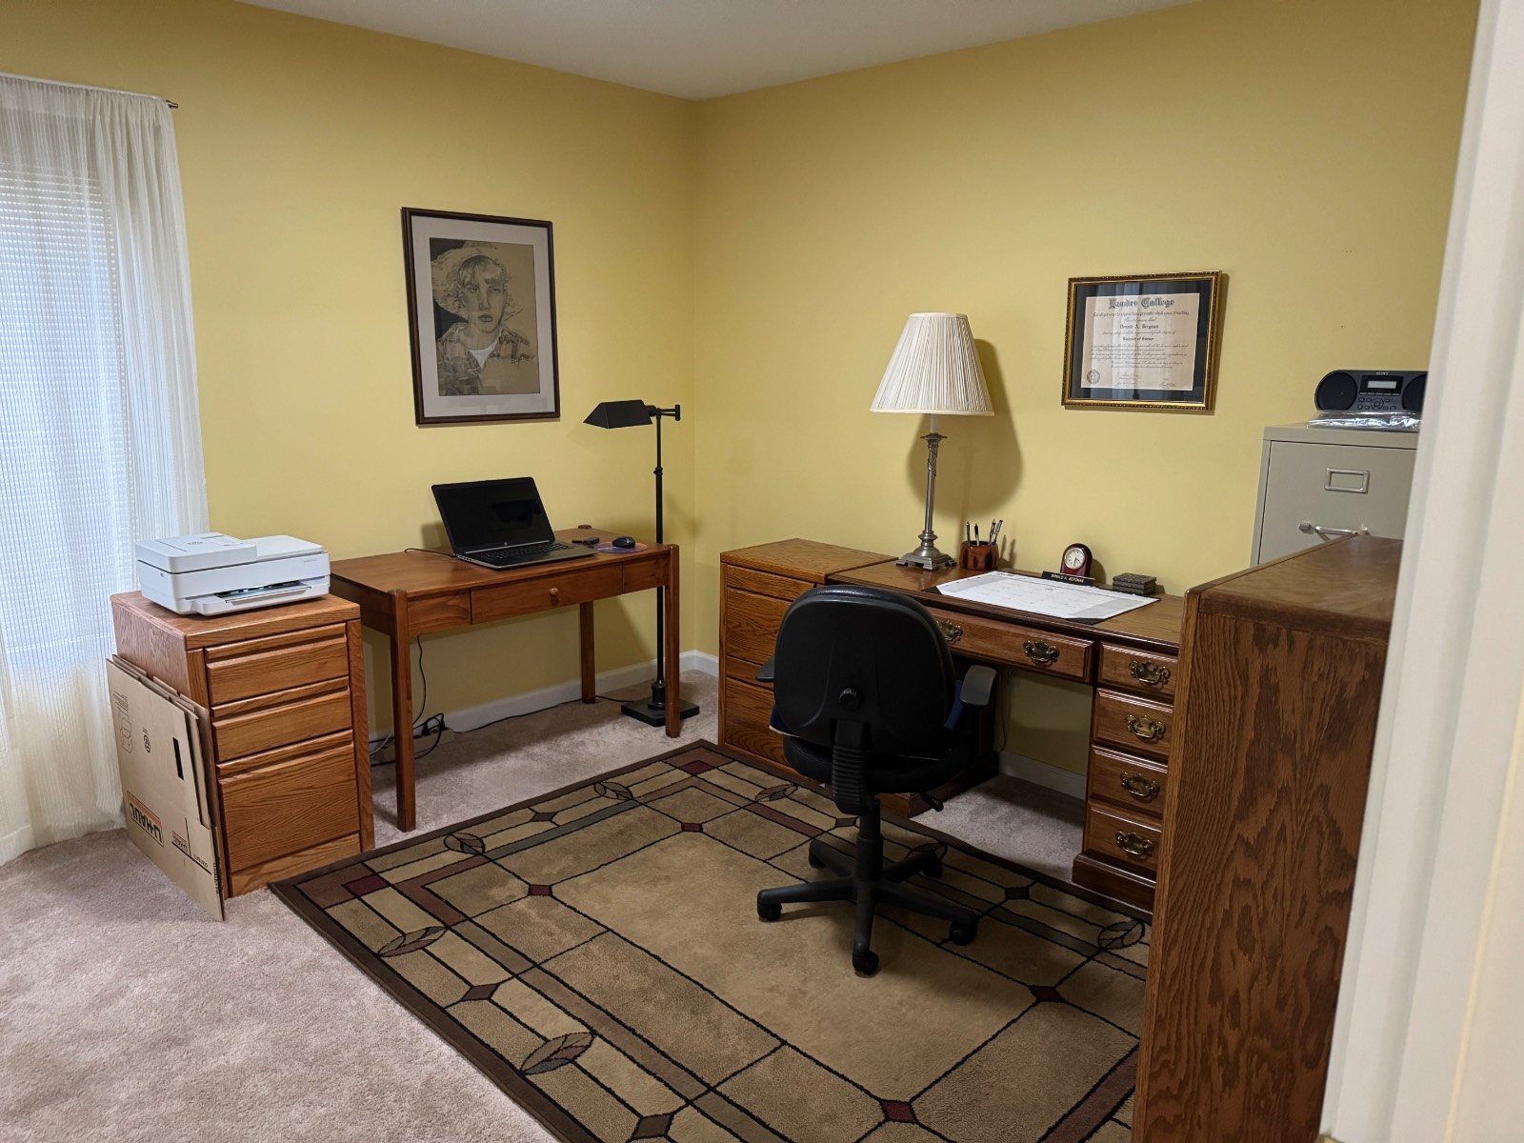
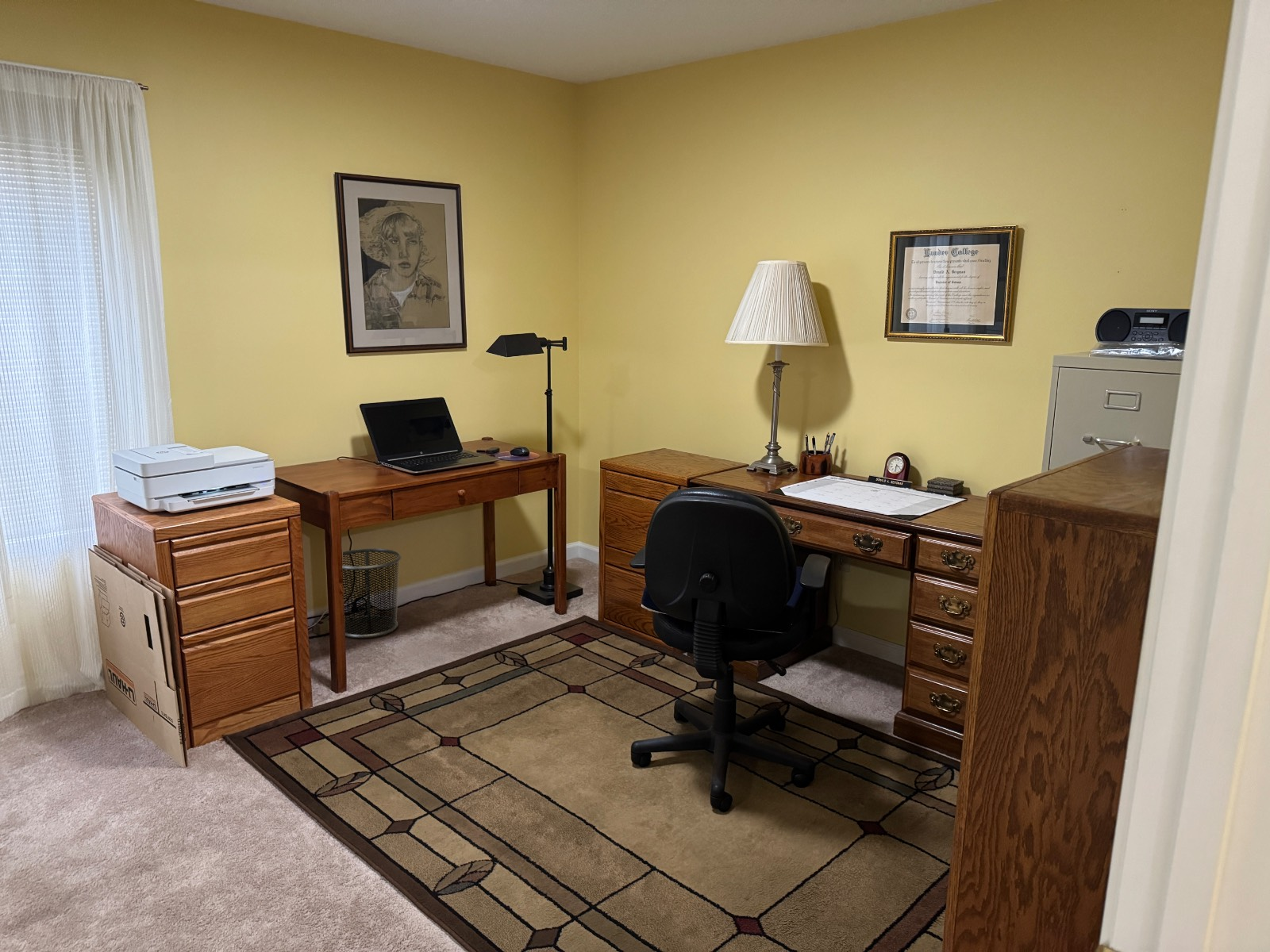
+ waste bin (367, 593)
